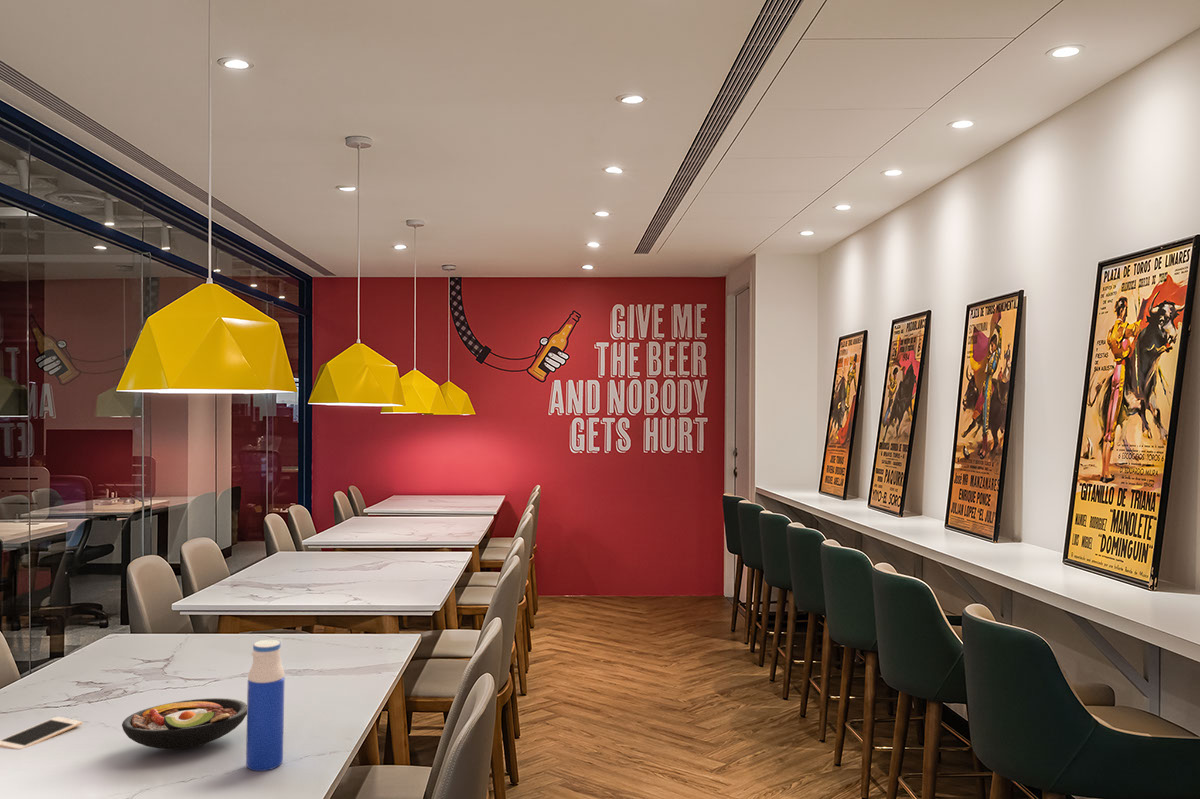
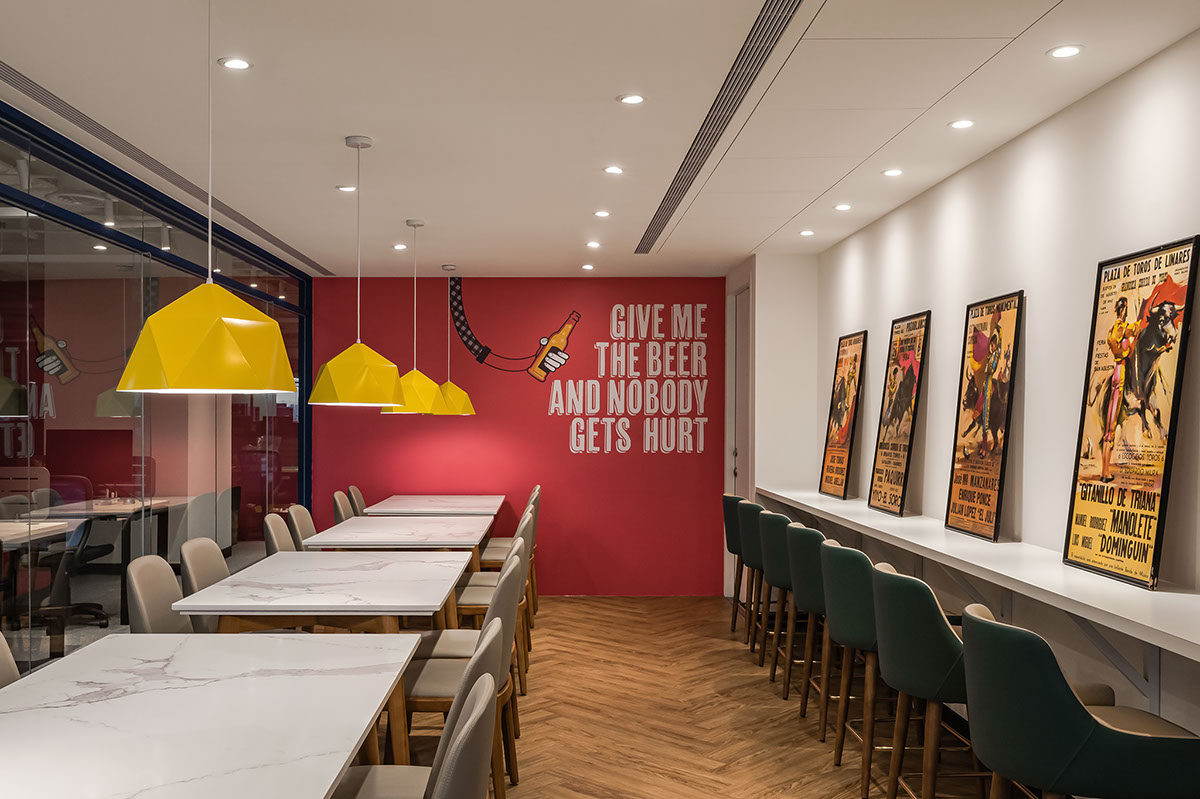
- water bottle (265, 703)
- cell phone (39, 733)
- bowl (186, 724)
